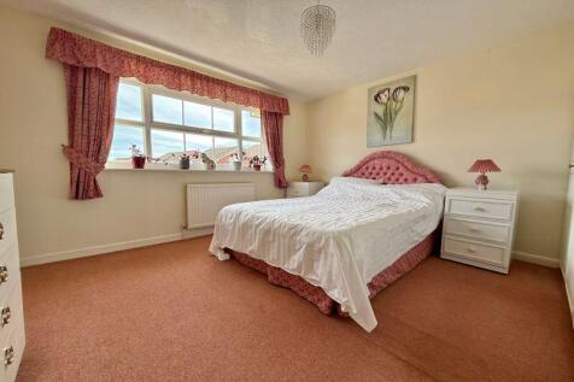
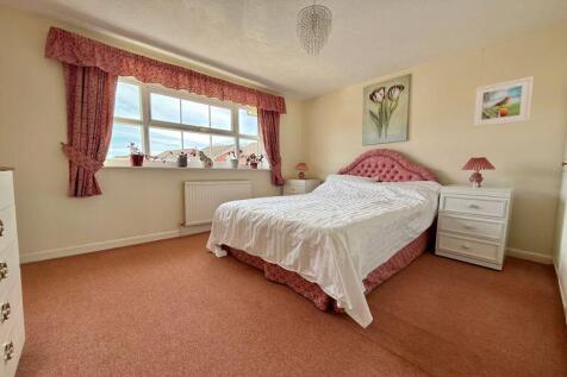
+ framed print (500, 103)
